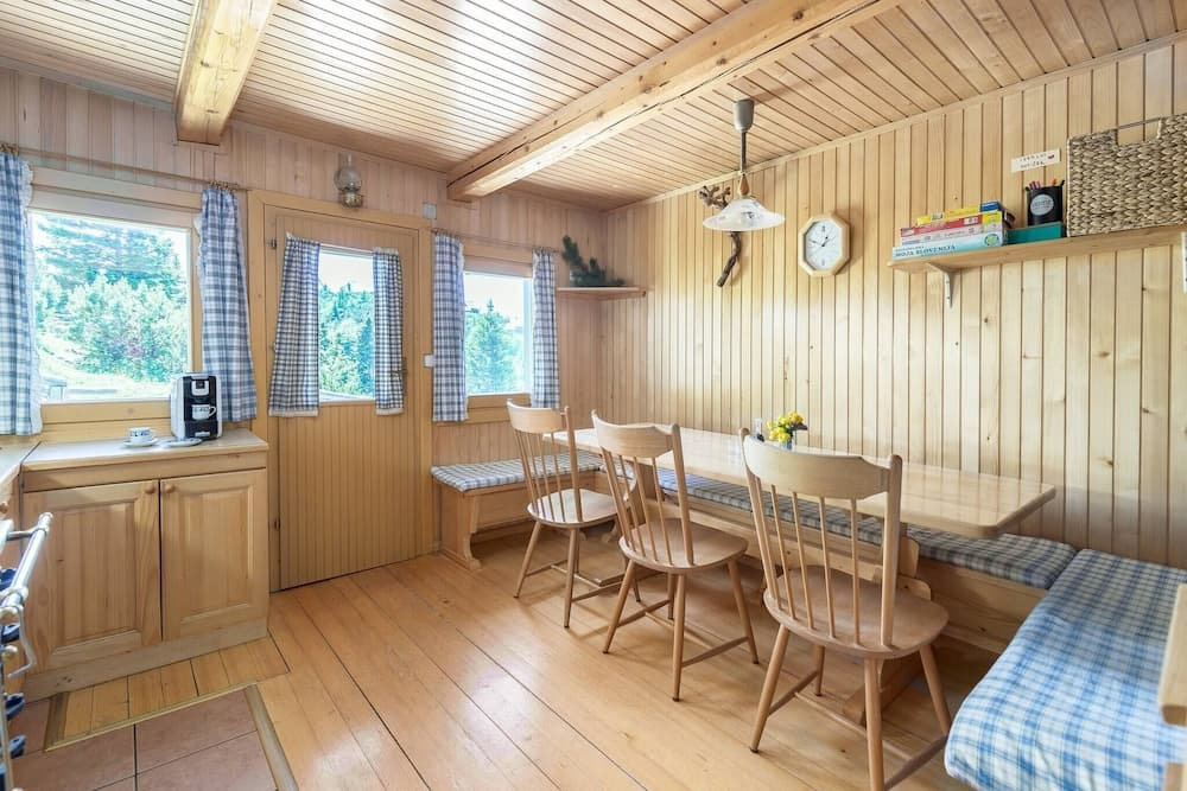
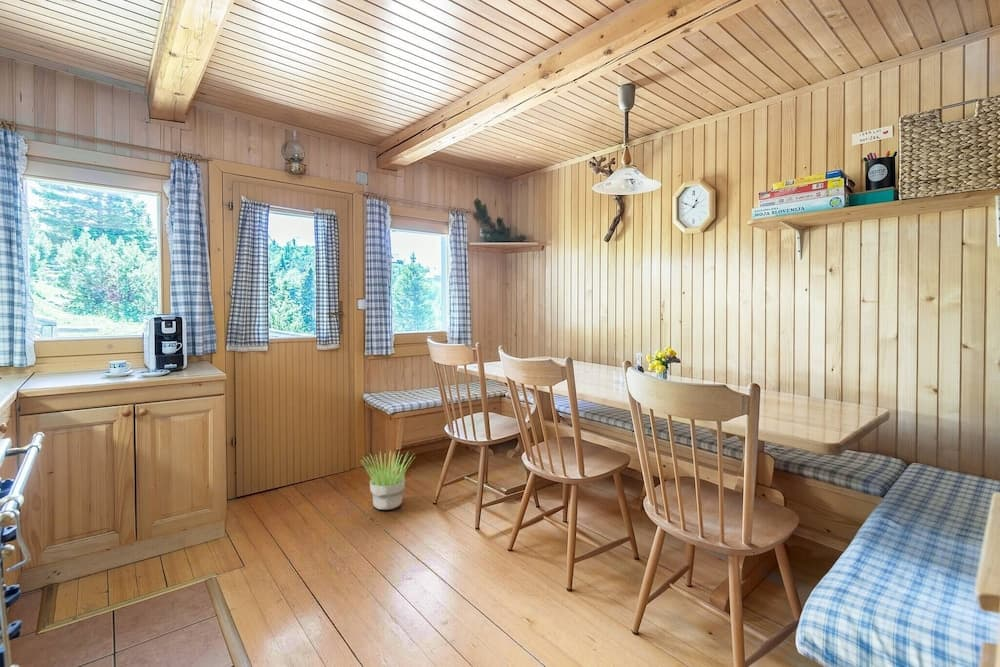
+ potted plant (387, 481)
